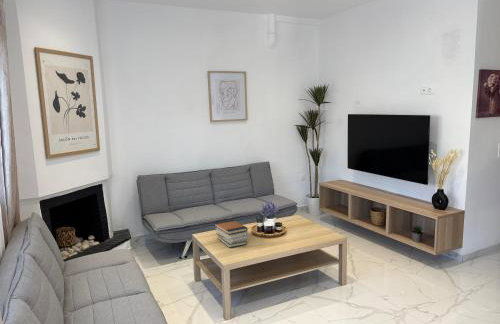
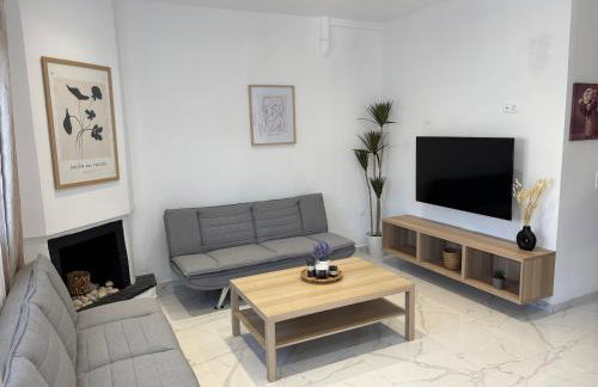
- book stack (231, 233)
